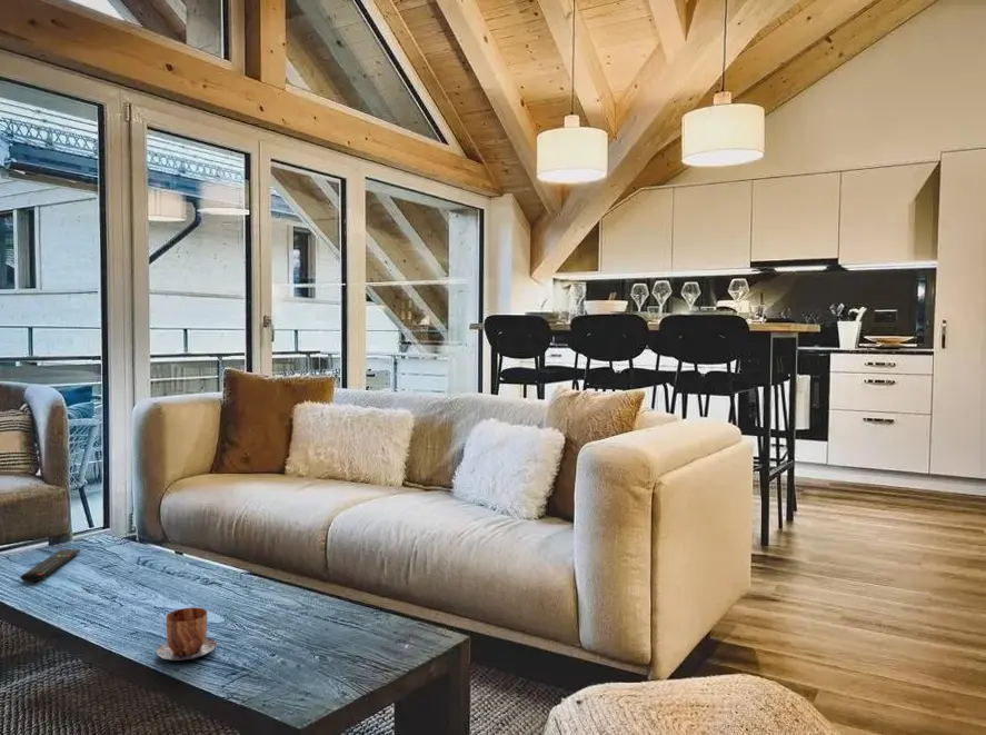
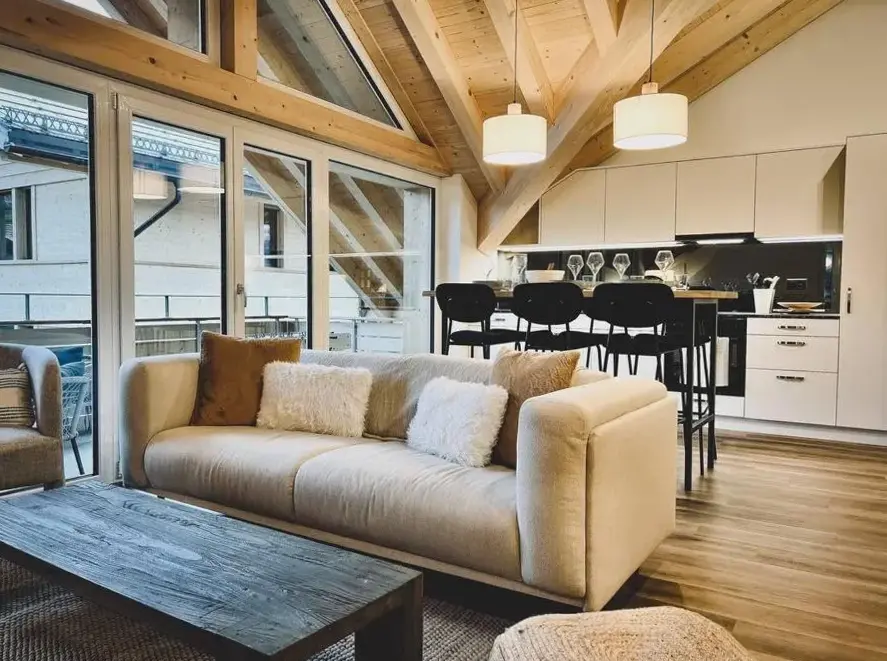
- remote control (51, 564)
- mug (186, 633)
